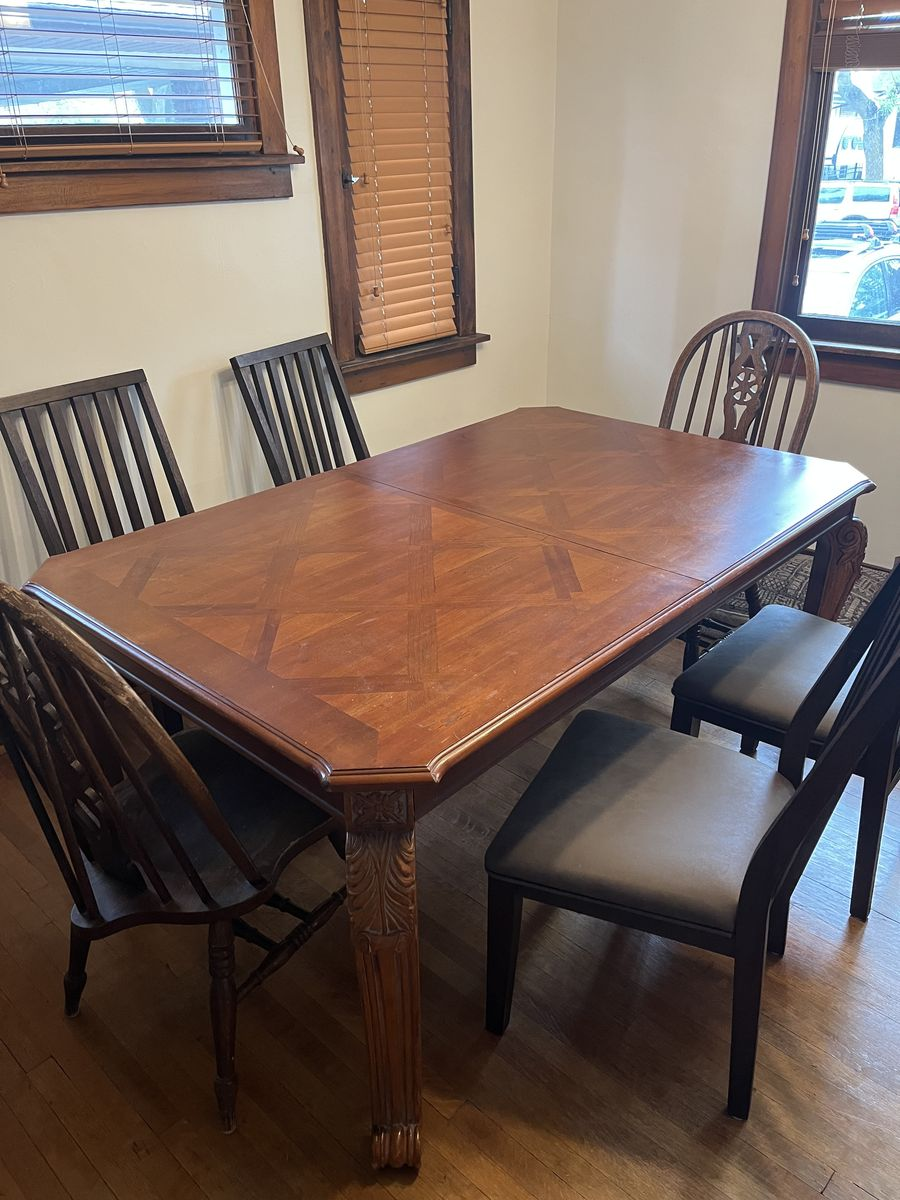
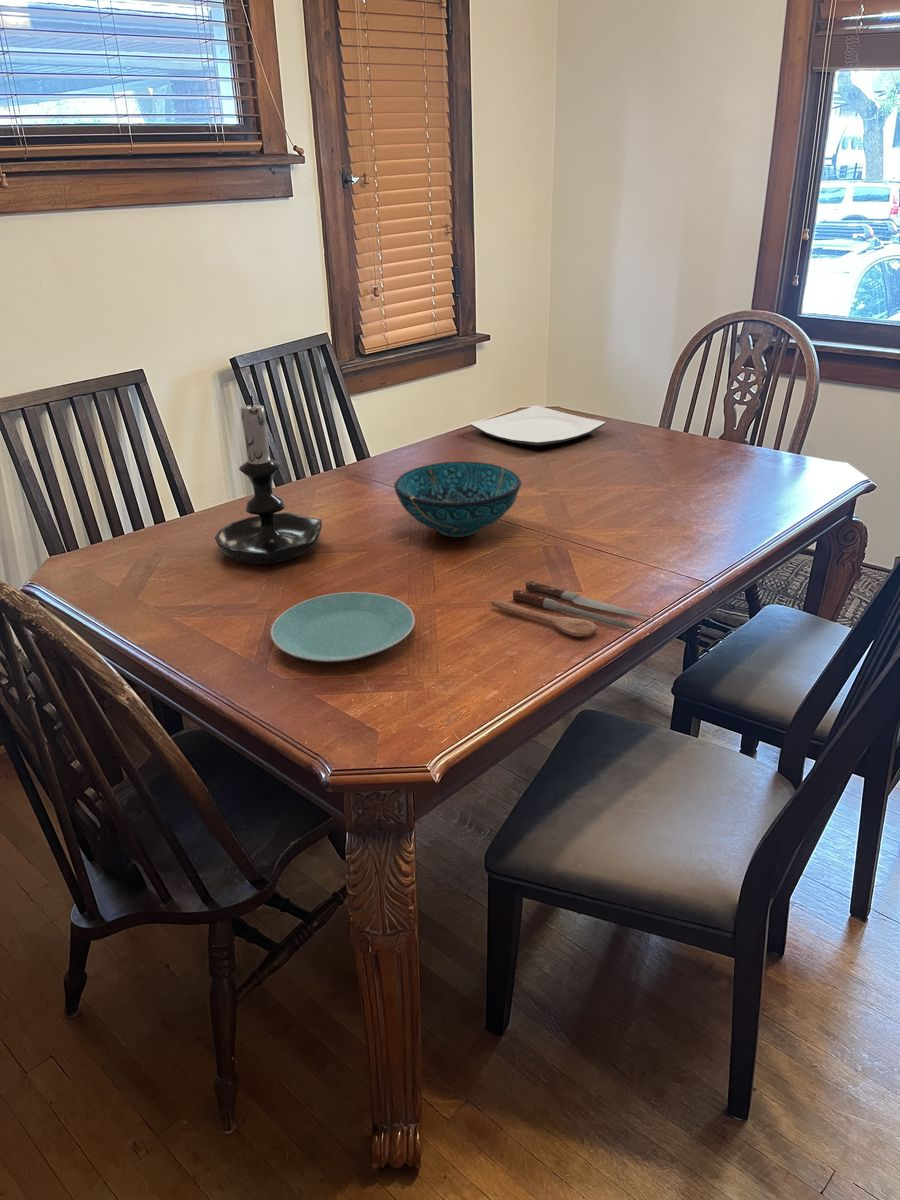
+ decorative bowl (457, 505)
+ plate (537, 427)
+ spoon (570, 612)
+ candle holder (263, 475)
+ plate (343, 630)
